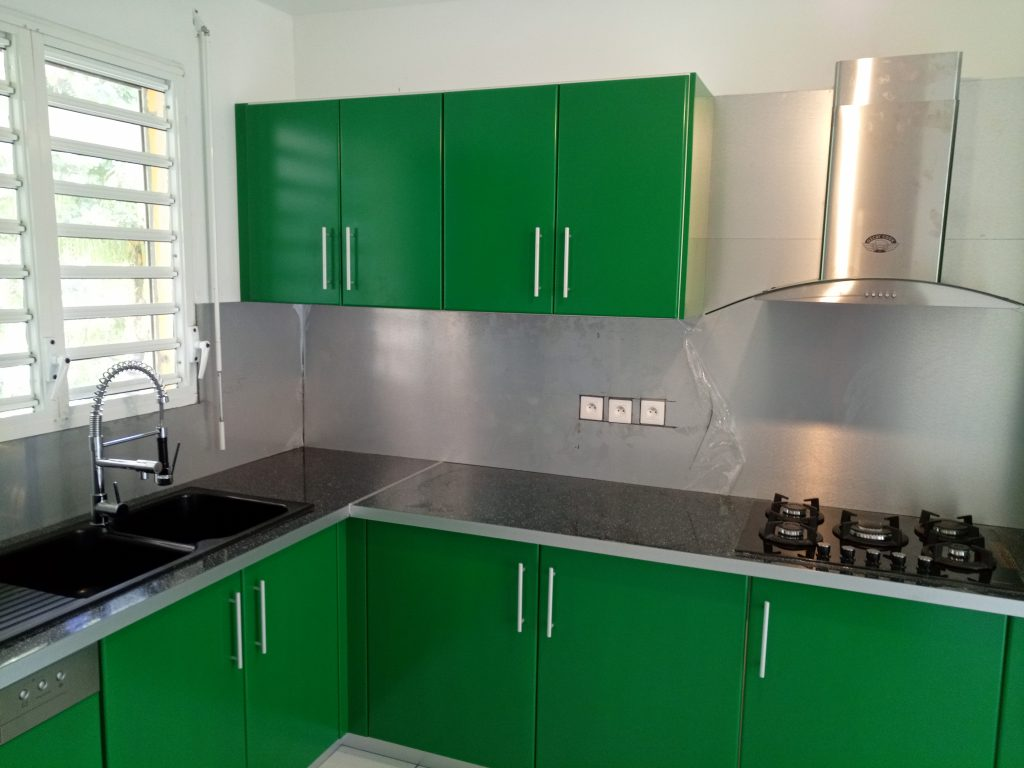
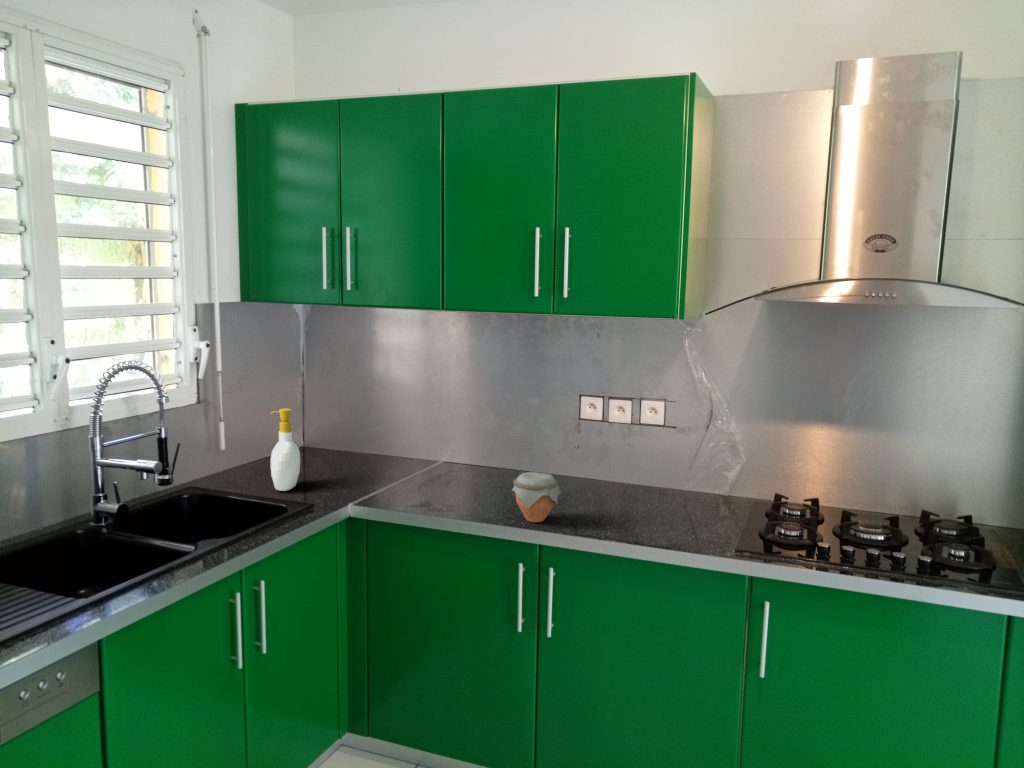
+ soap bottle (284, 448)
+ jar (536, 497)
